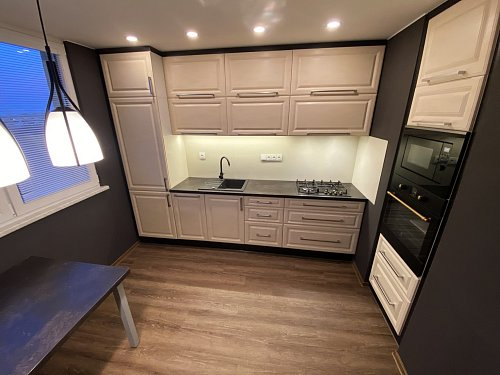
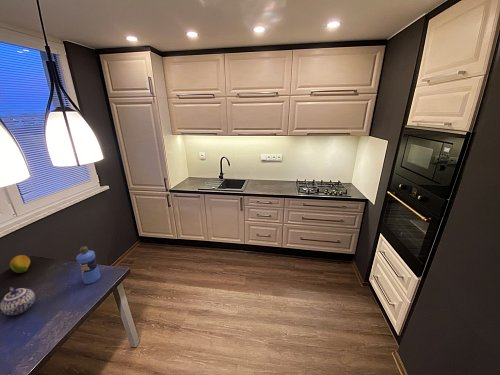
+ water bottle (87, 263)
+ teapot (17, 299)
+ fruit (19, 264)
